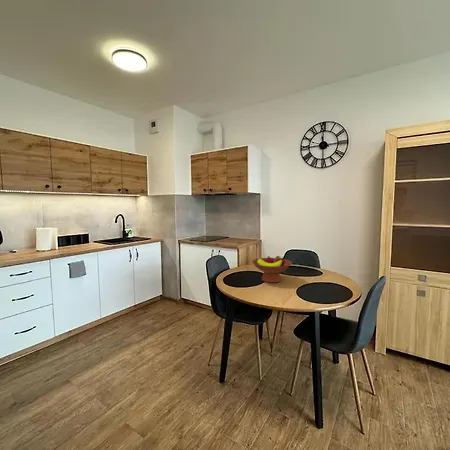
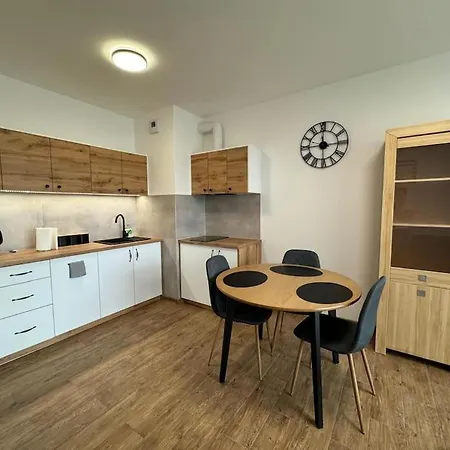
- fruit bowl (271, 267)
